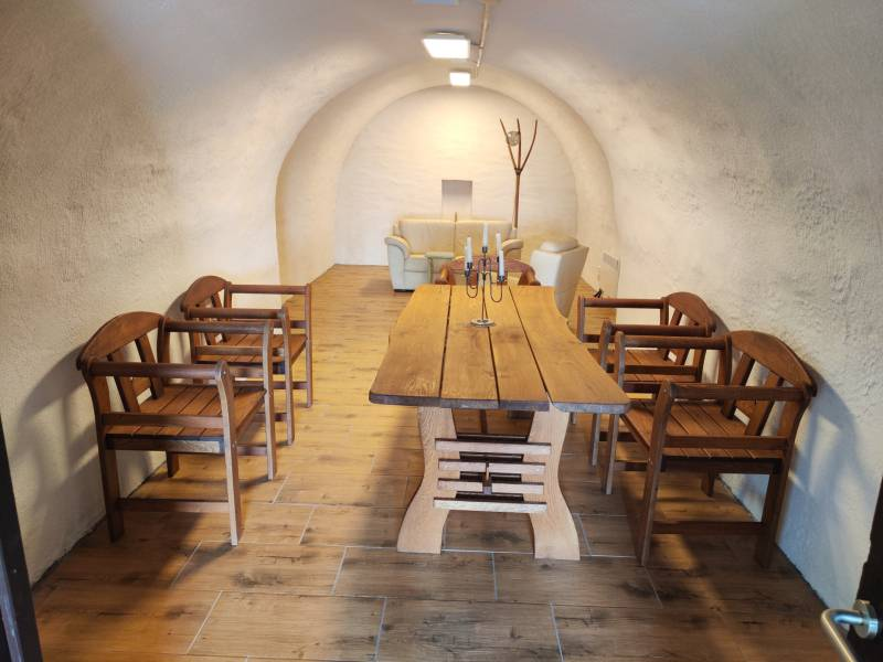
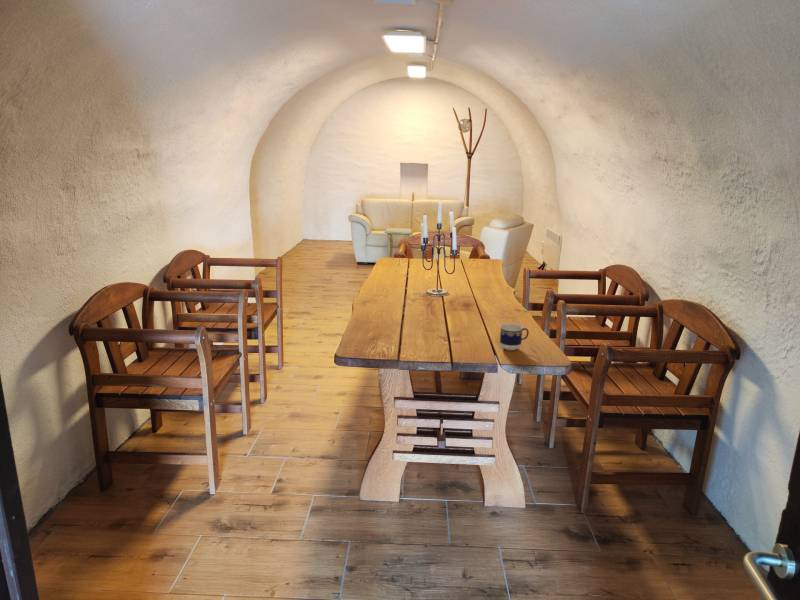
+ cup (514, 337)
